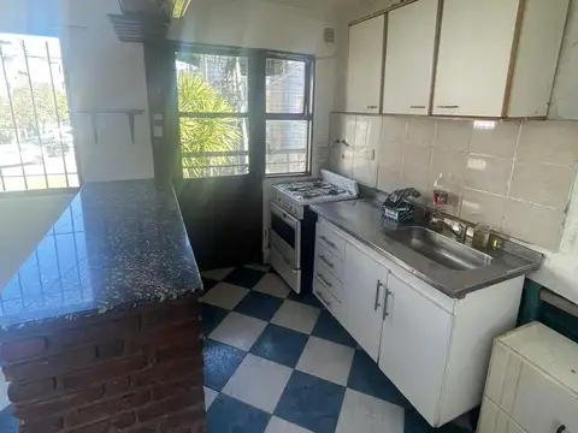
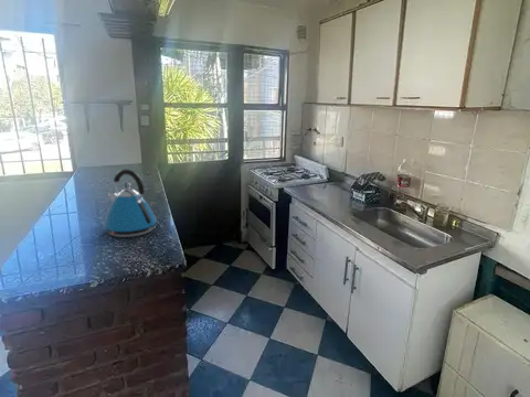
+ kettle (129, 200)
